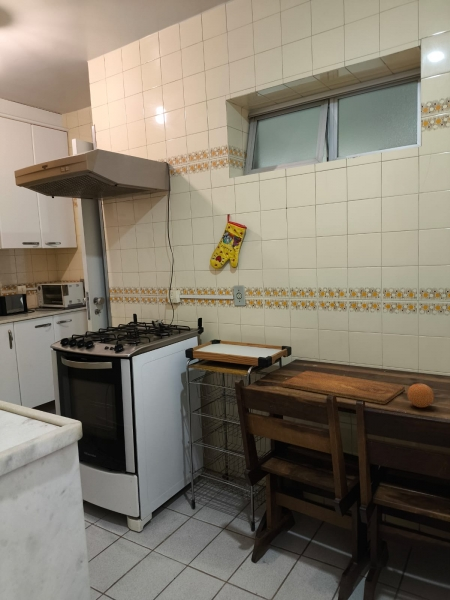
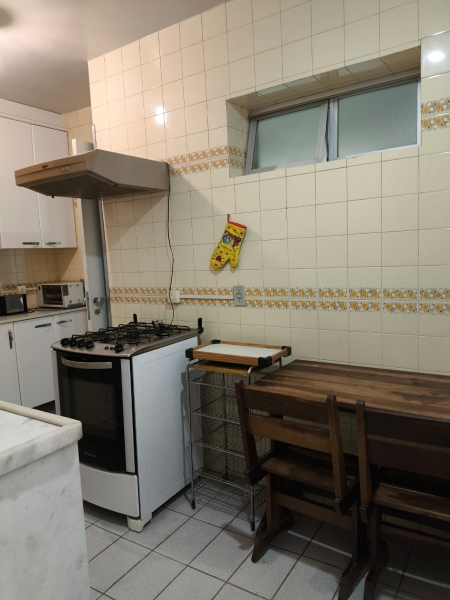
- fruit (420, 395)
- cutting board (341, 385)
